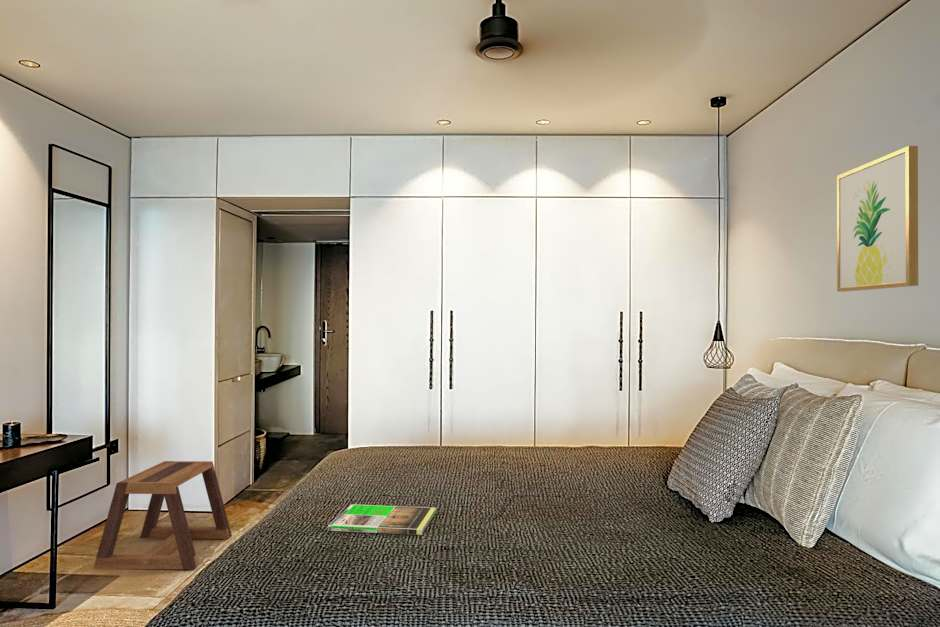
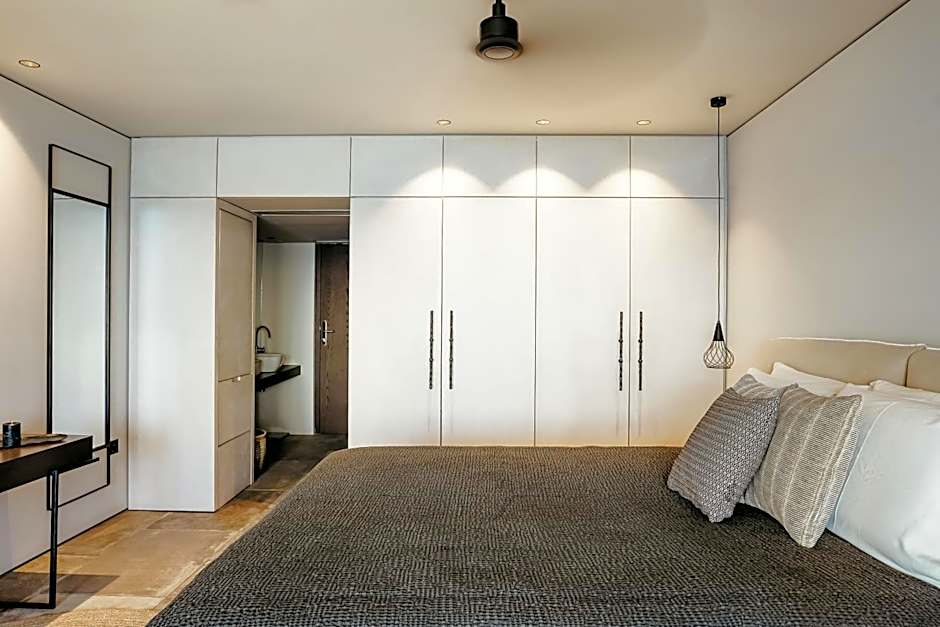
- stool (168, 511)
- magazine (384, 518)
- wall art (873, 225)
